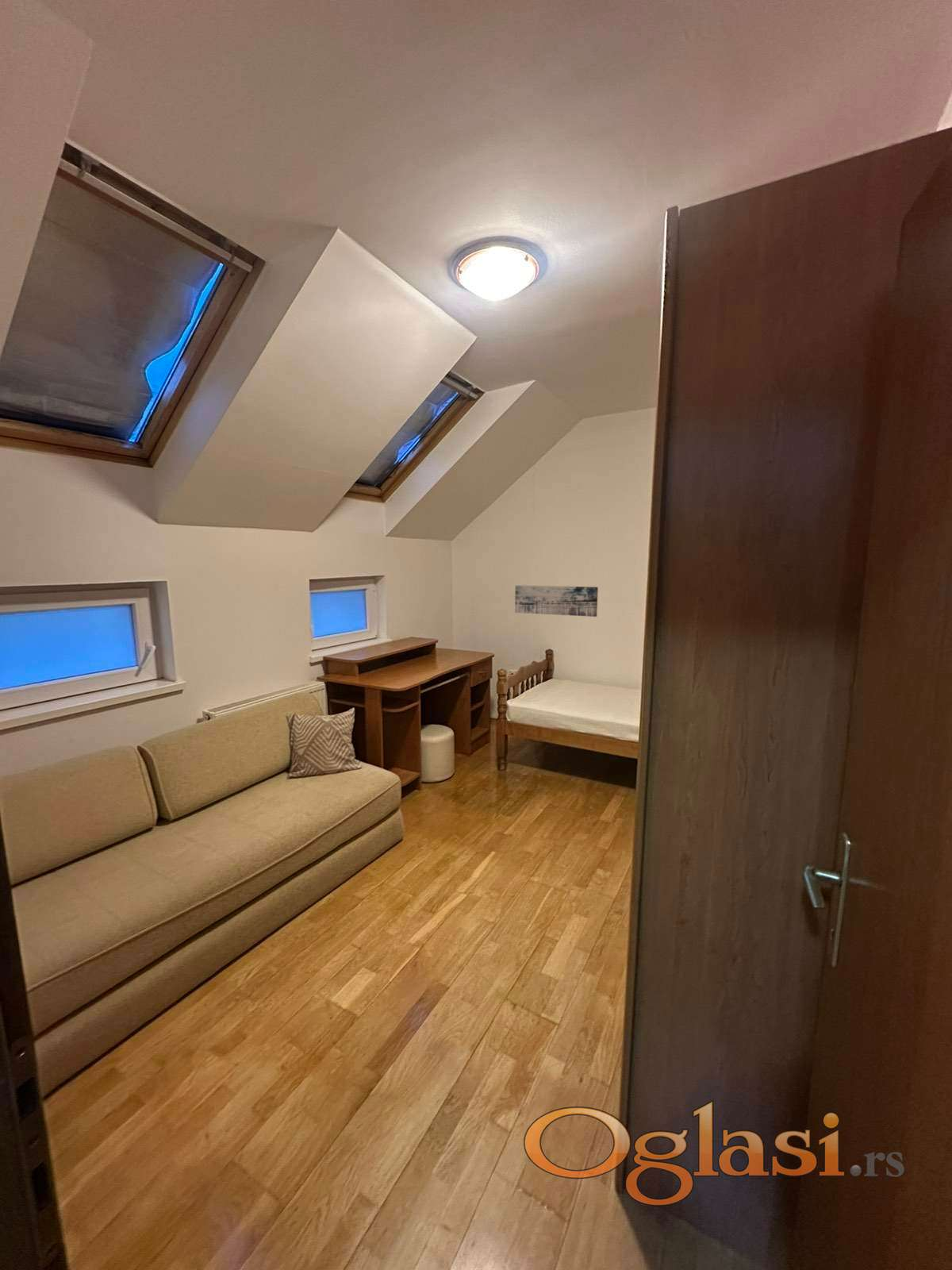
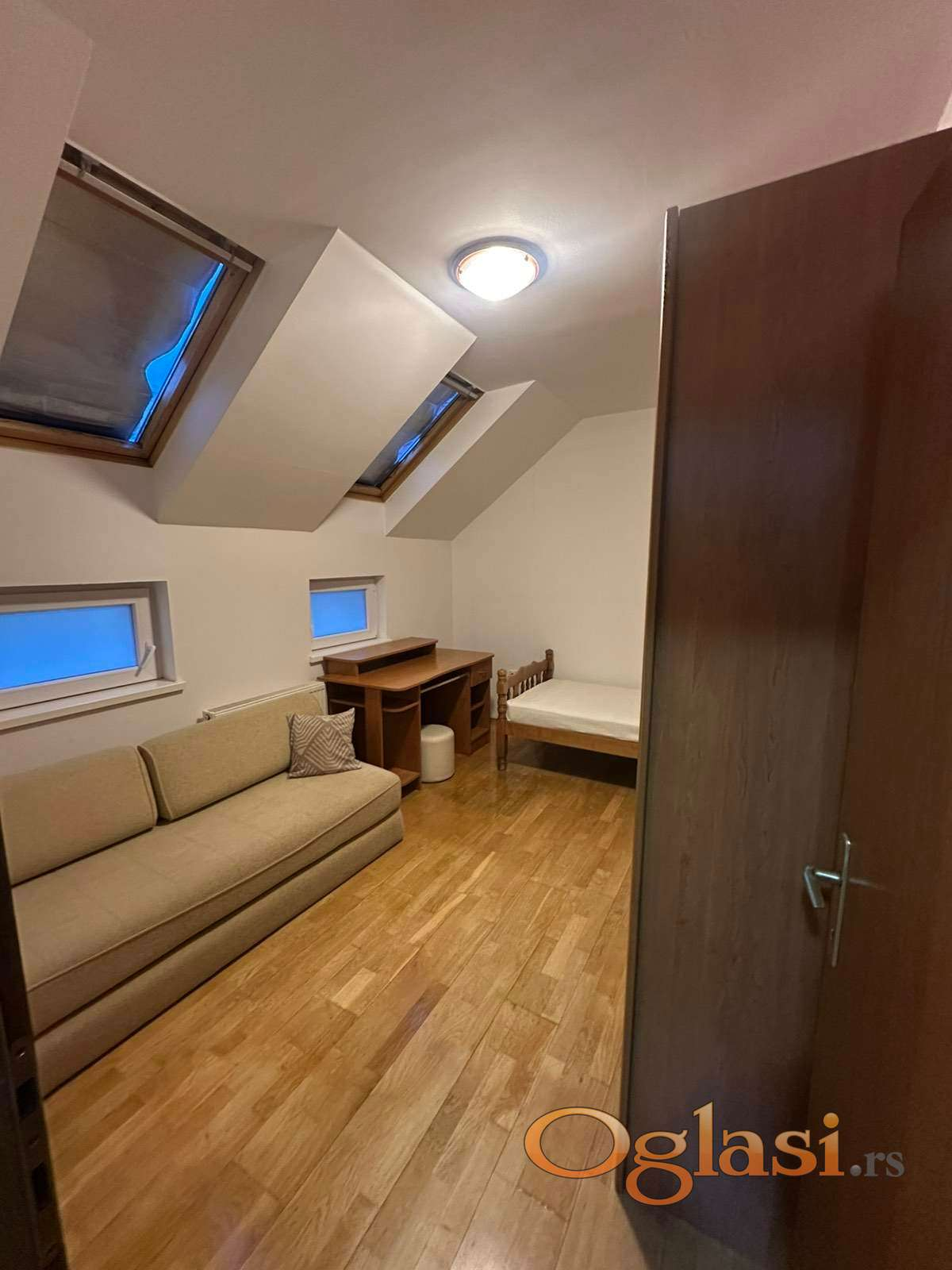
- wall art (555, 600)
